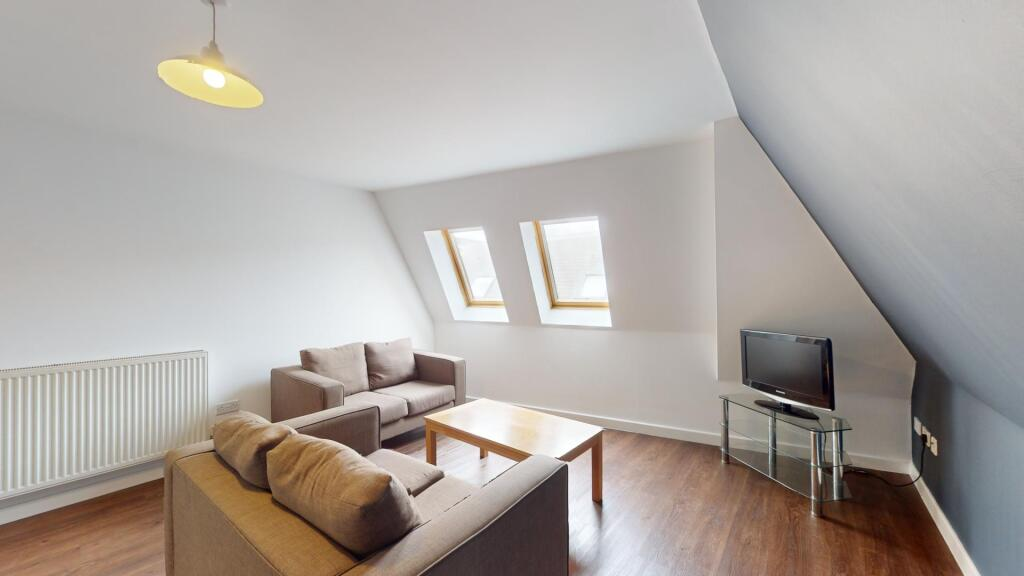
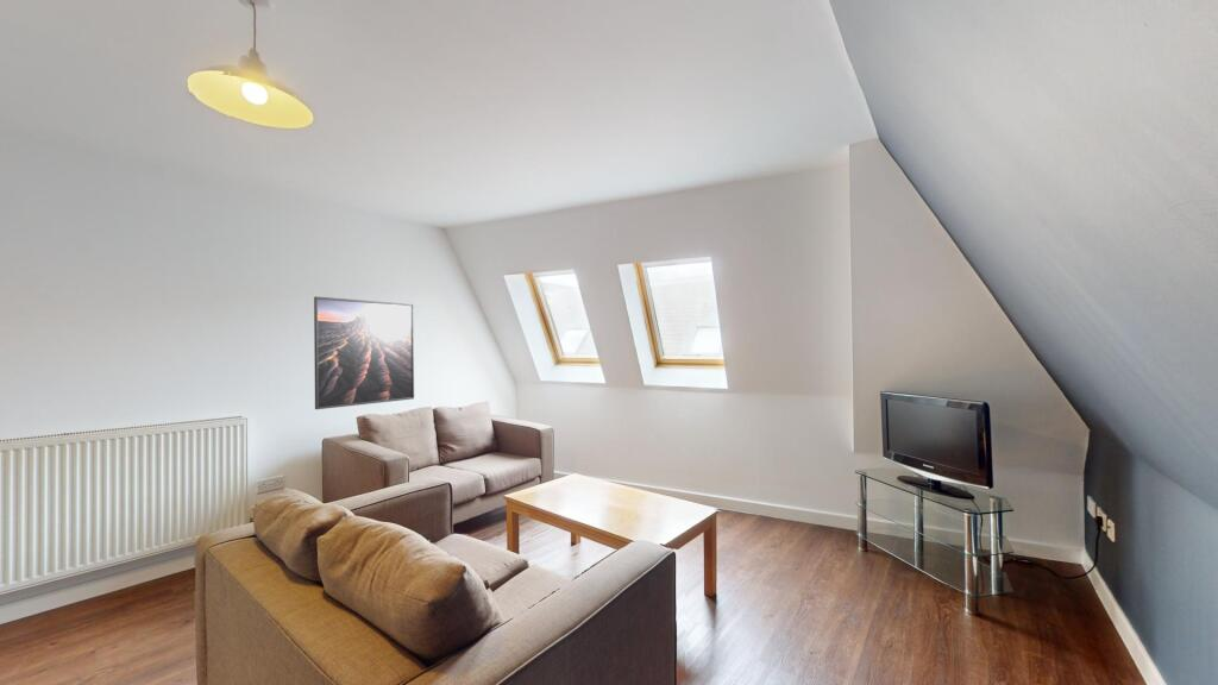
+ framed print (368, 352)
